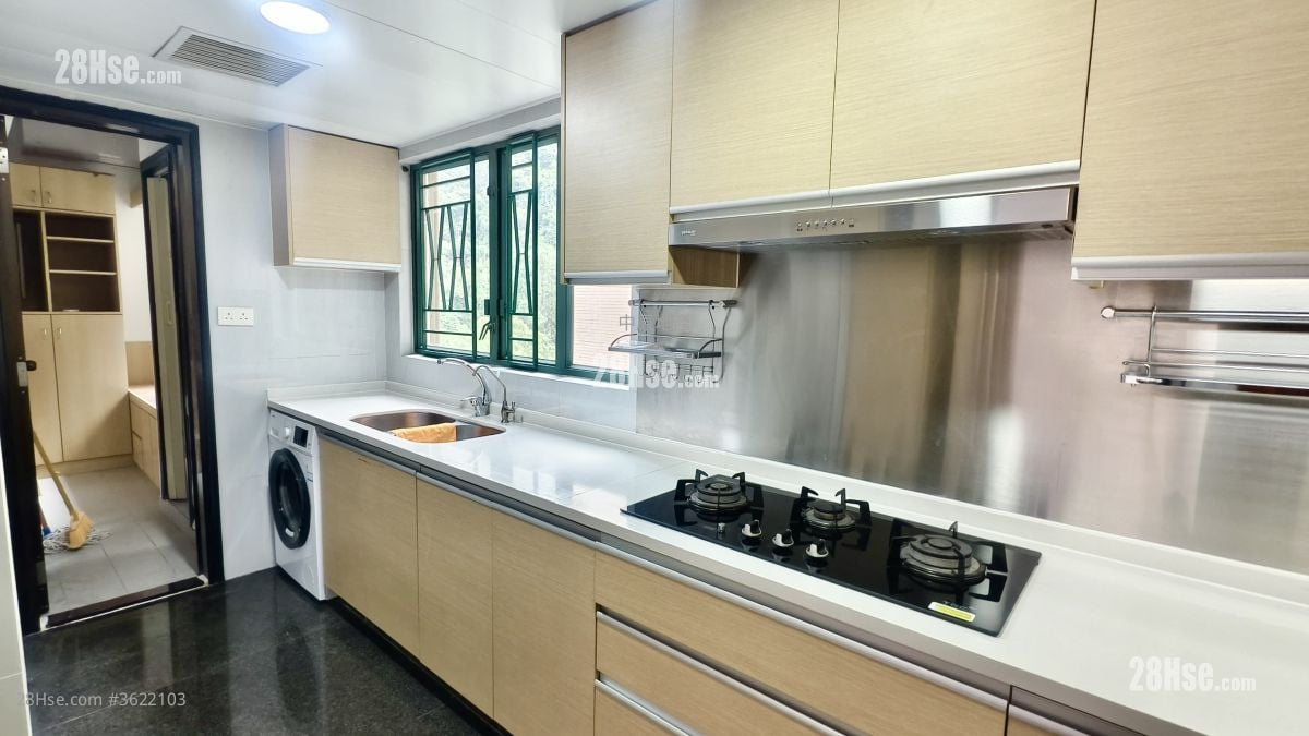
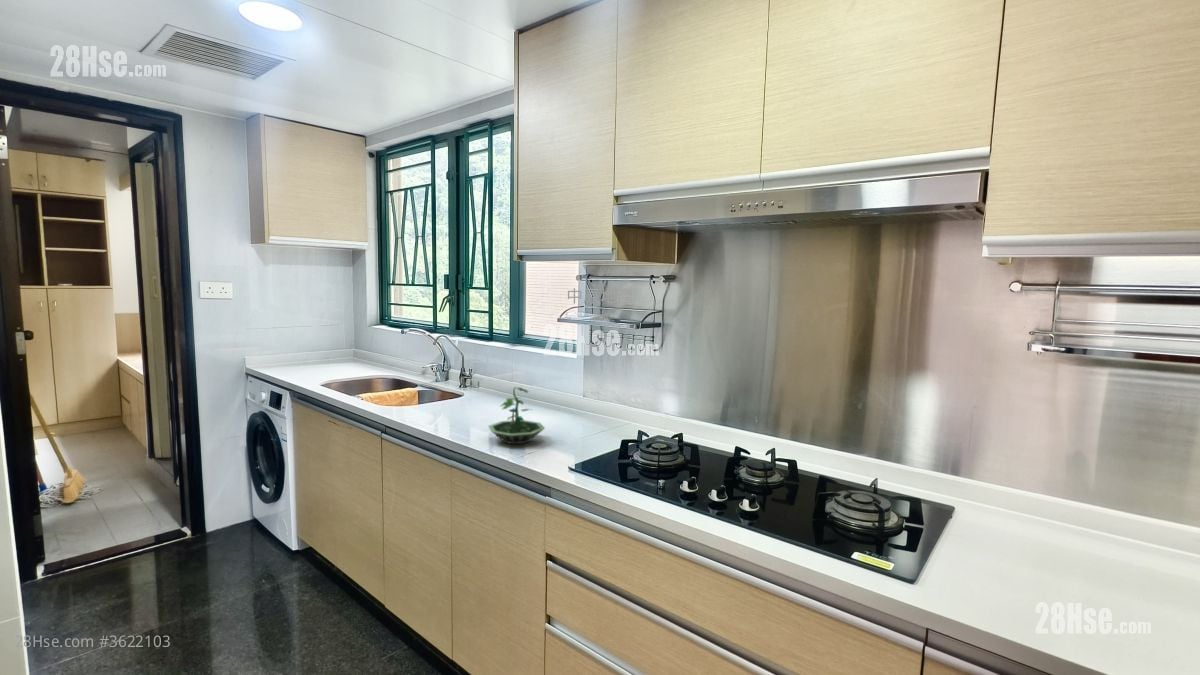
+ terrarium (516, 397)
